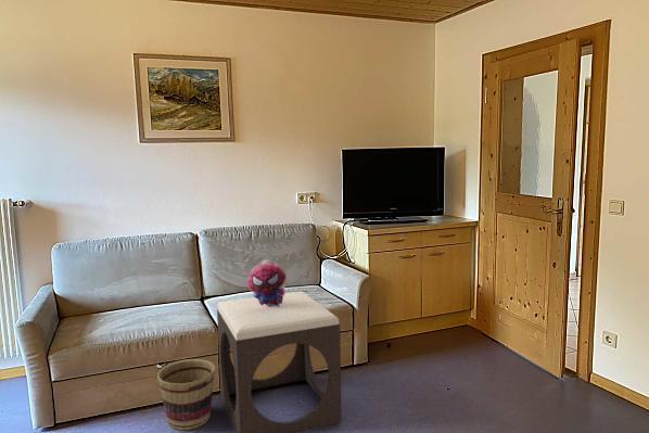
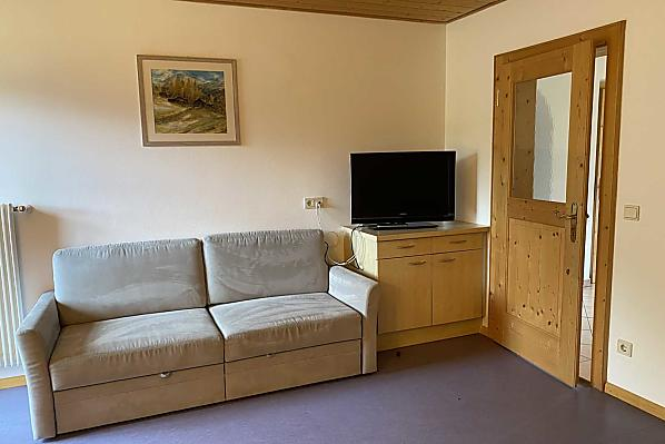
- plush toy (267, 282)
- footstool (272, 351)
- basket (188, 395)
